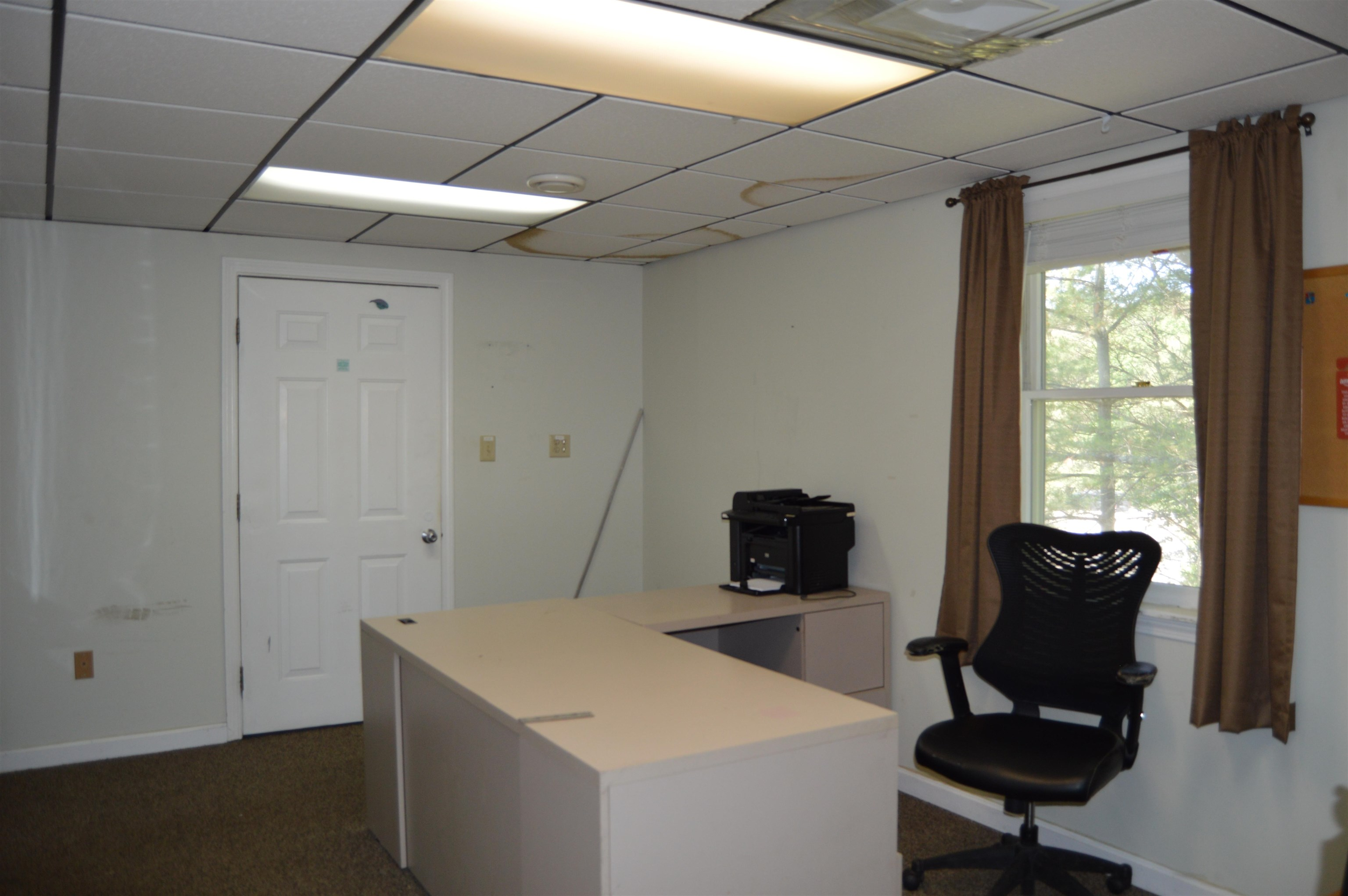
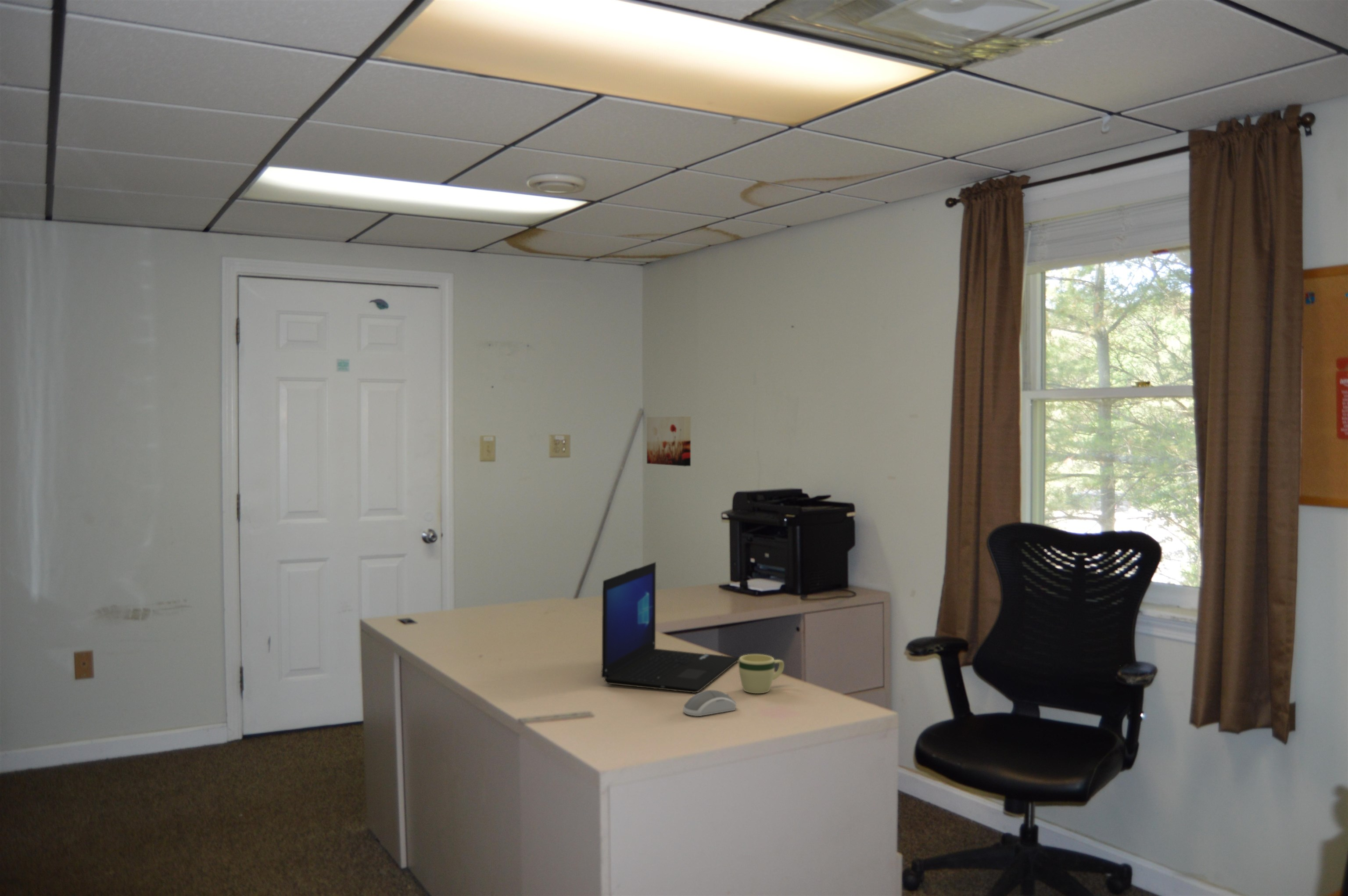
+ laptop (655, 623)
+ computer mouse (709, 700)
+ wall art (668, 441)
+ mug (763, 673)
